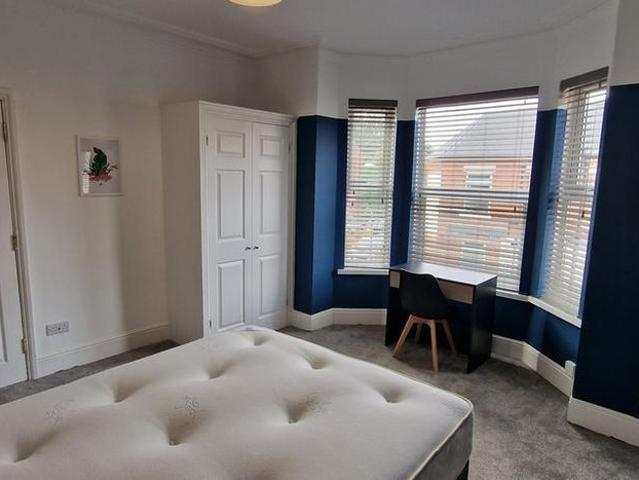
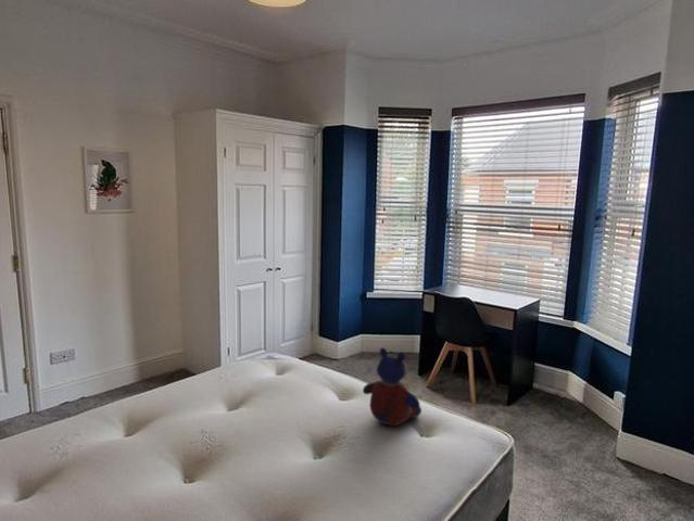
+ stuffed bear (395, 383)
